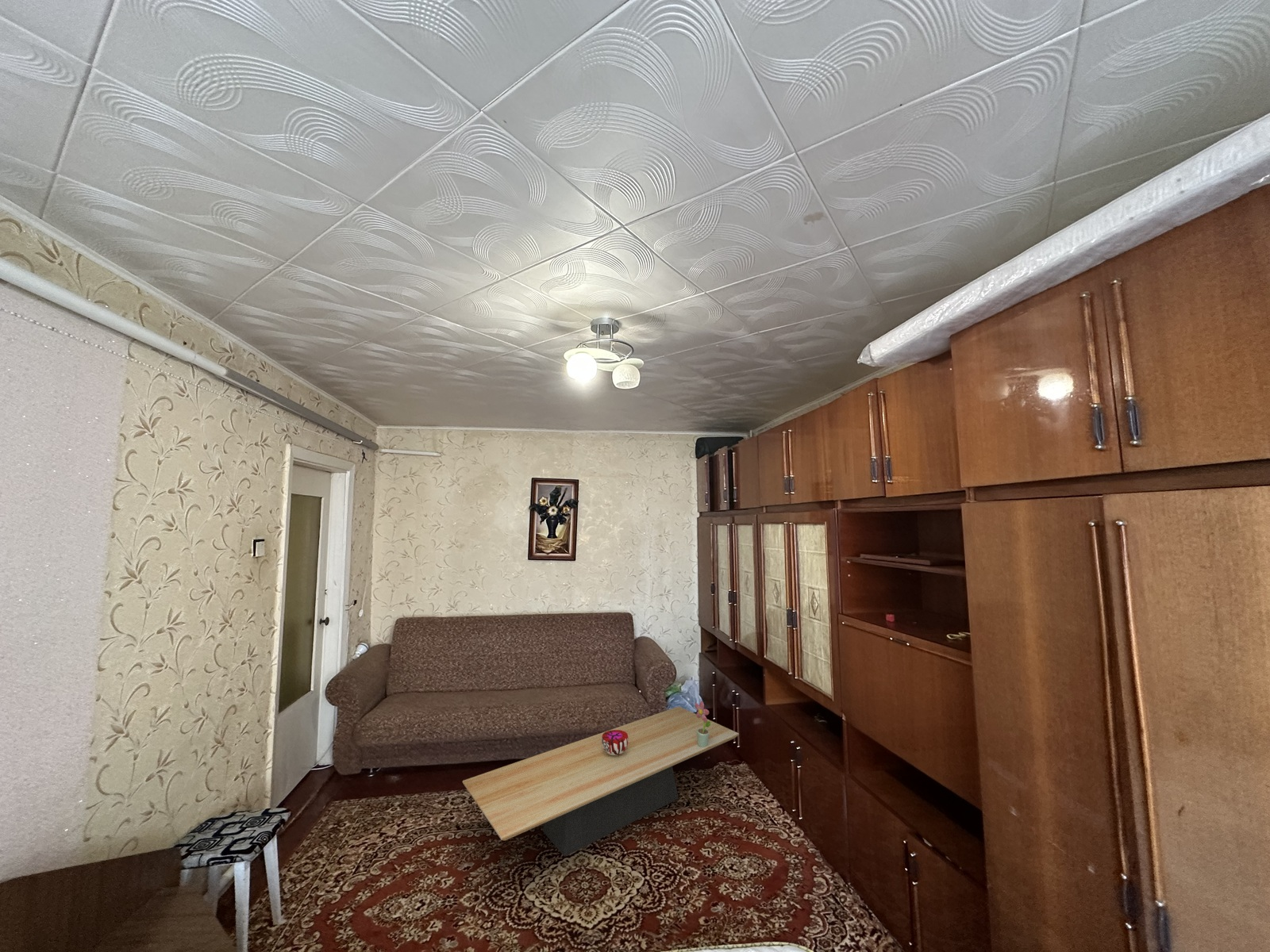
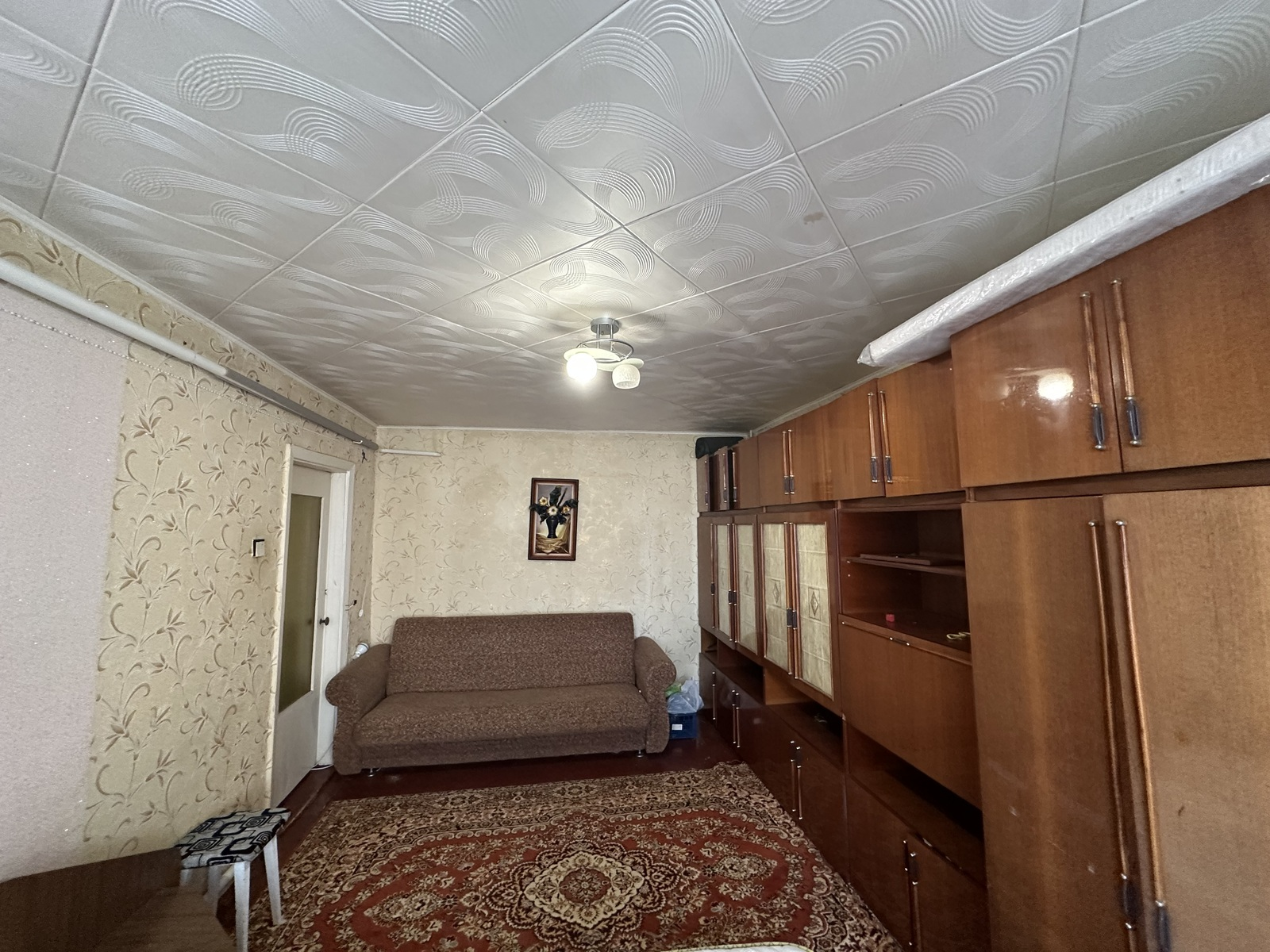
- potted flower (702, 720)
- decorative bowl (614, 743)
- coffee table (614, 784)
